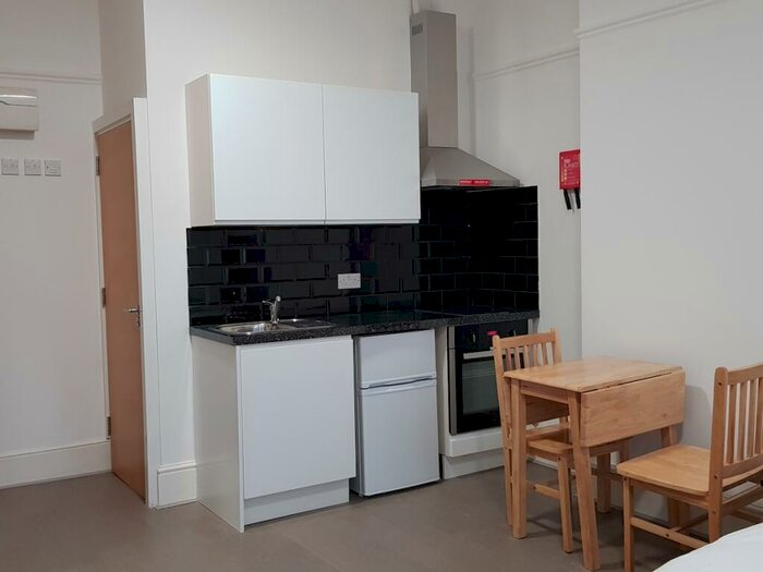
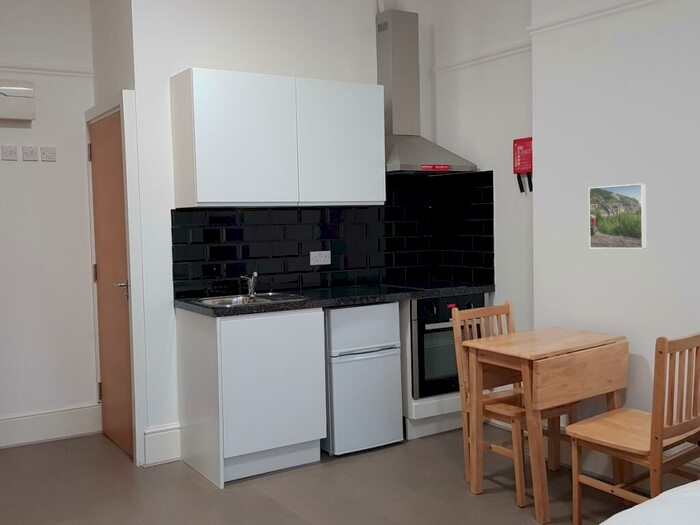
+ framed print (616, 217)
